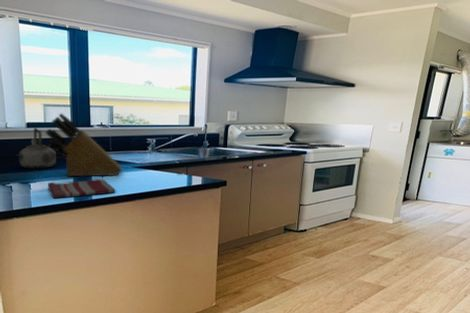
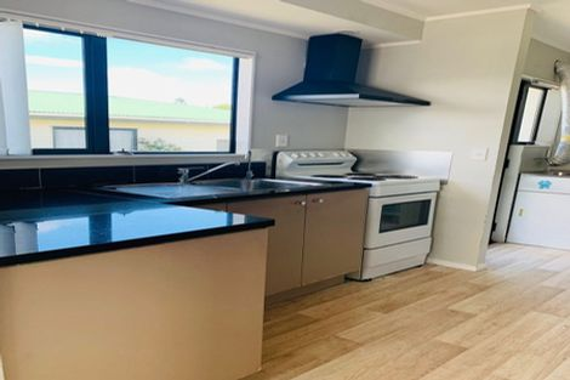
- knife block (85, 144)
- kettle (37, 147)
- dish towel (81, 187)
